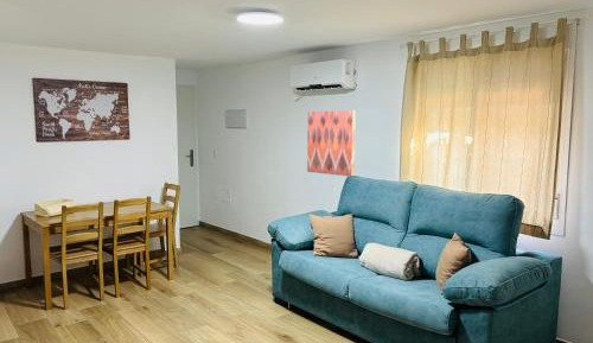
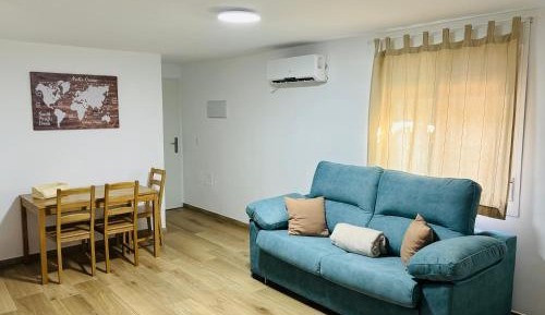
- wall art (330, 142)
